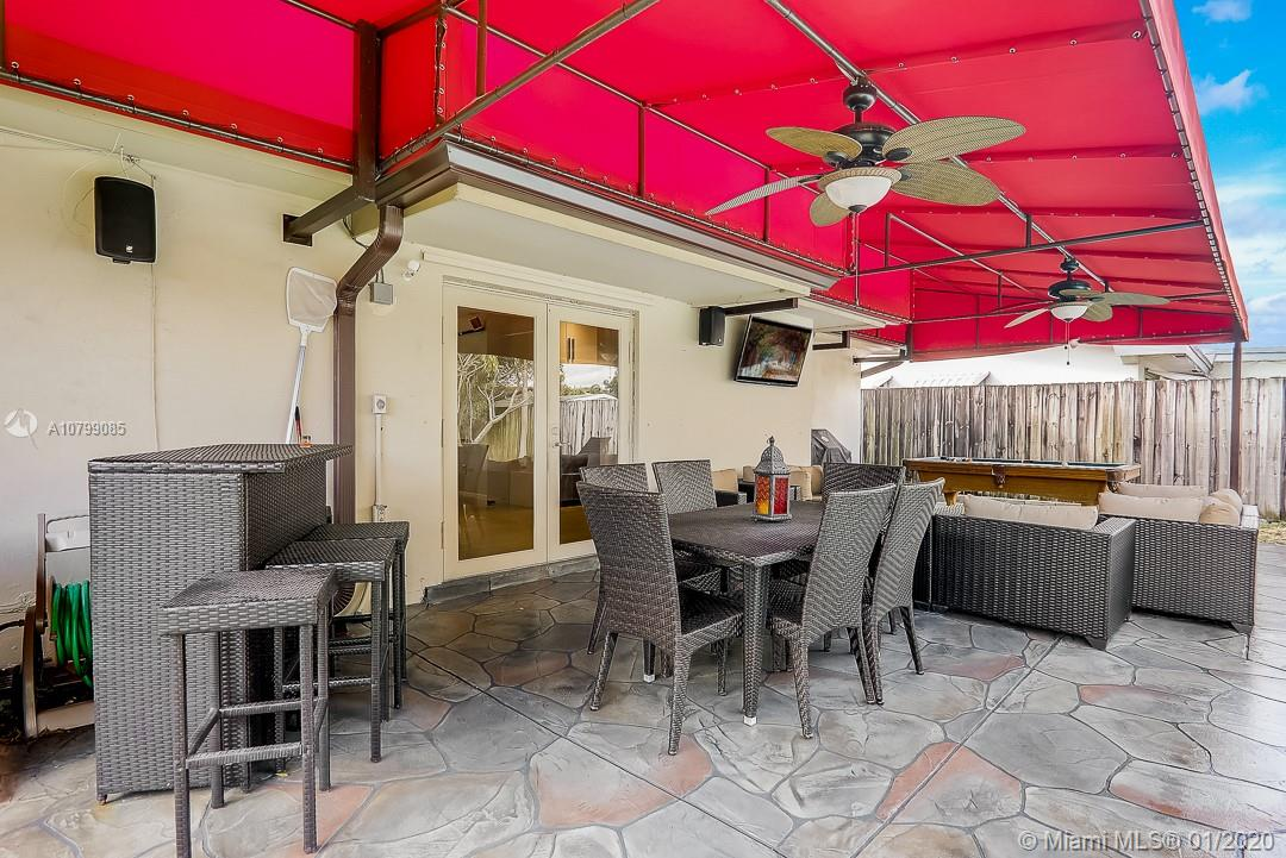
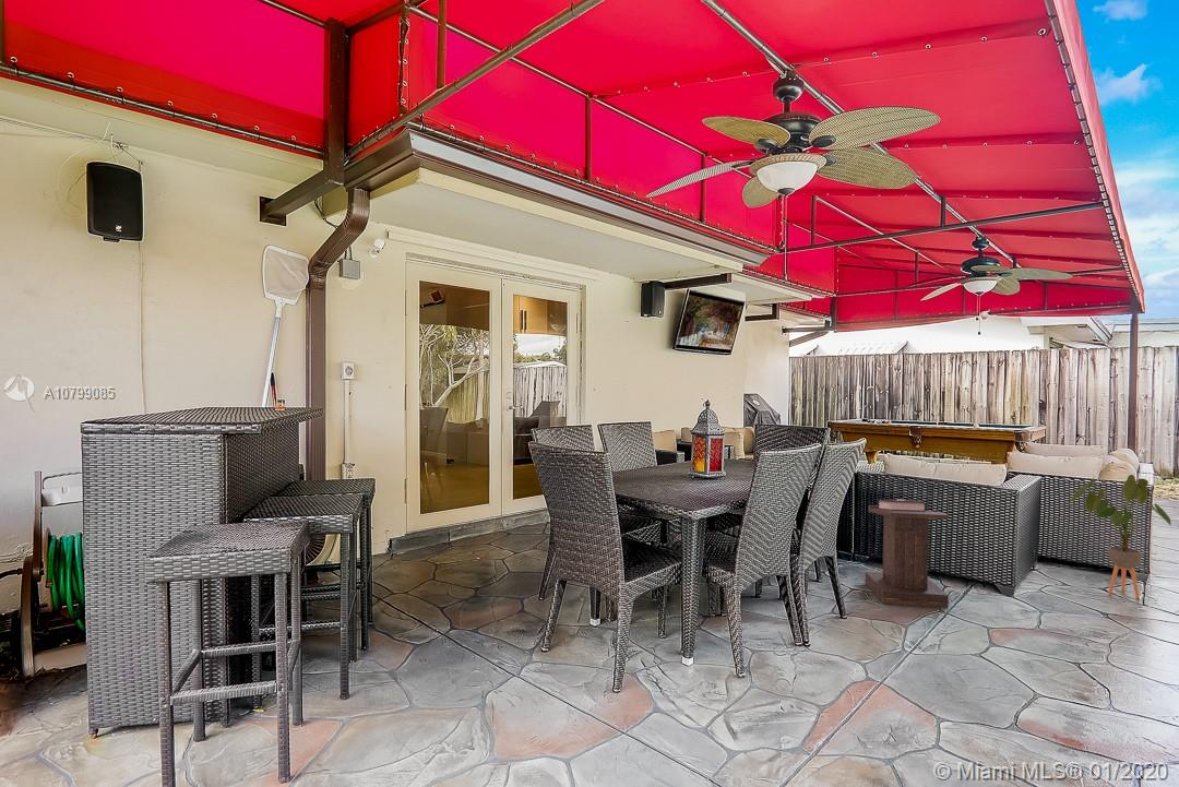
+ lectern (905, 547)
+ house plant (1119, 532)
